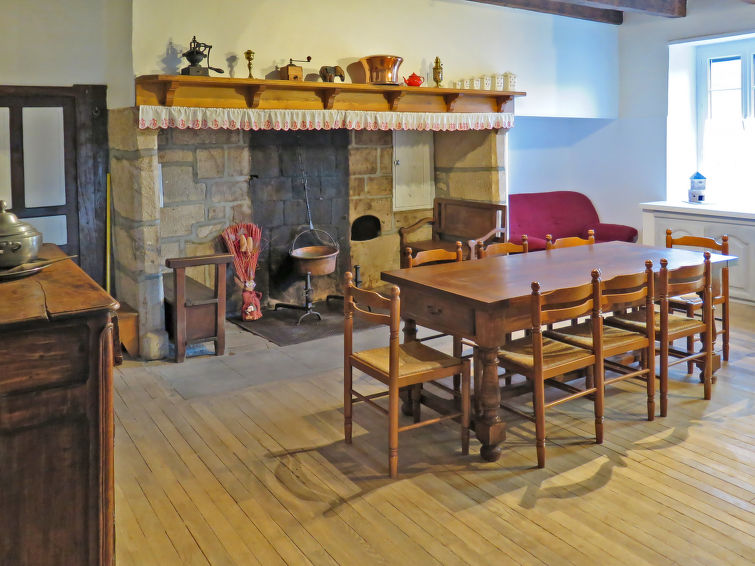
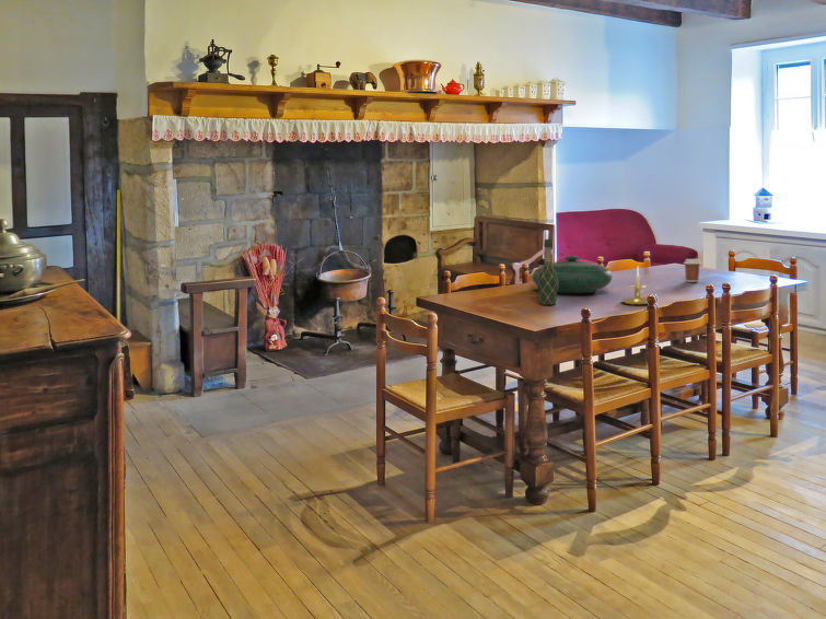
+ wine bottle (547, 271)
+ candle holder (638, 283)
+ coffee cup (691, 270)
+ decorative bowl (571, 273)
